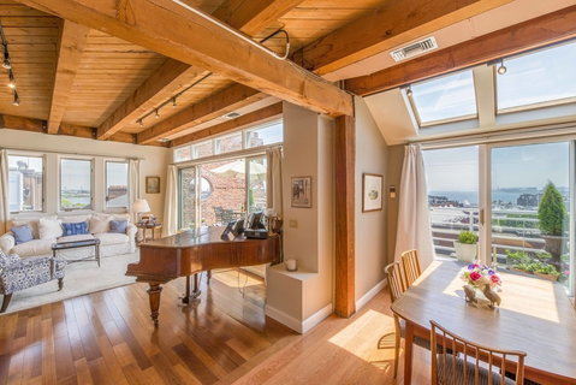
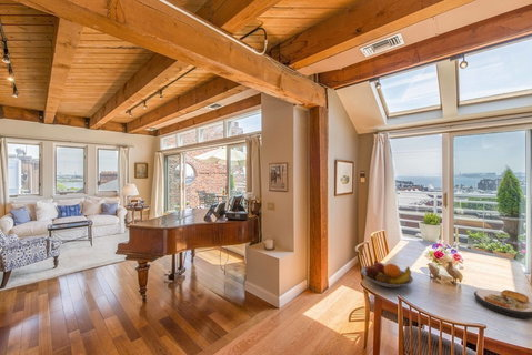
+ fruit bowl (385, 272)
+ plate (504, 301)
